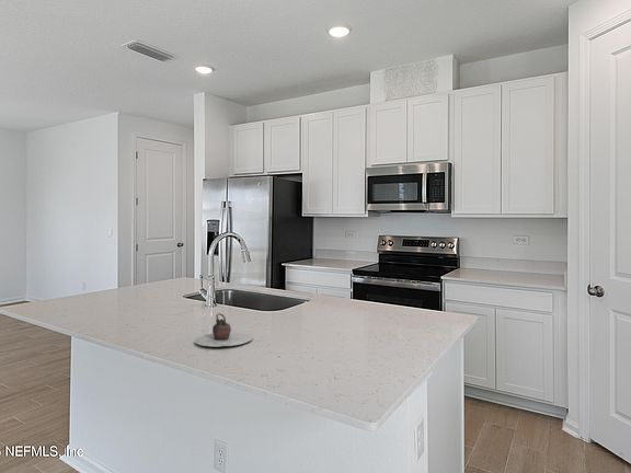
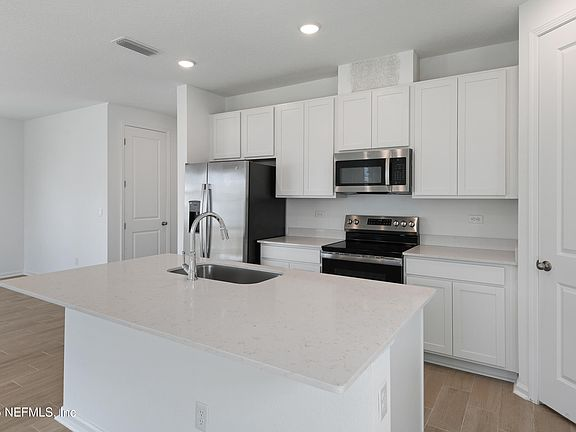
- teapot (223, 326)
